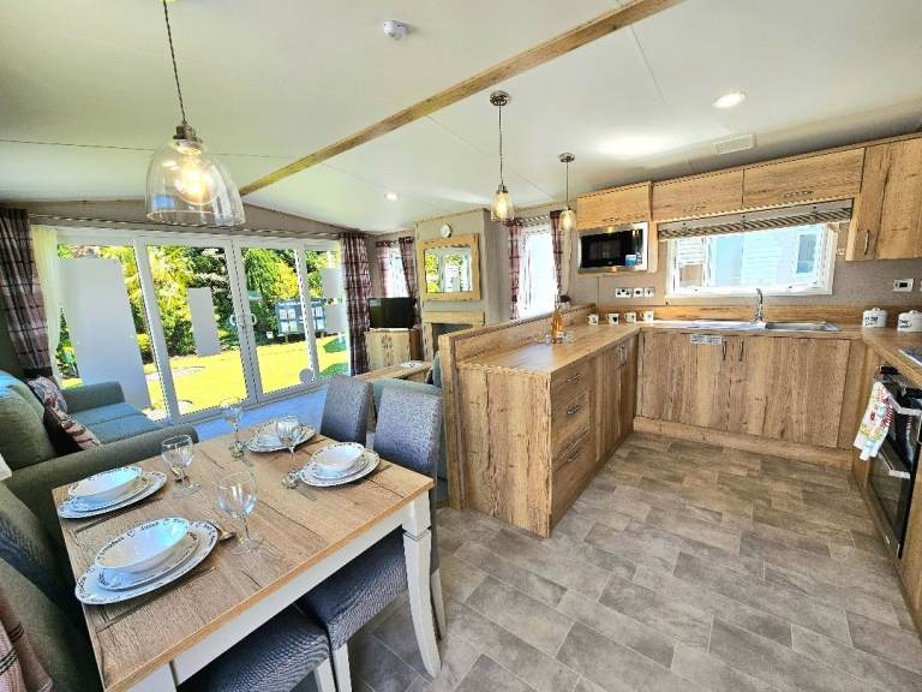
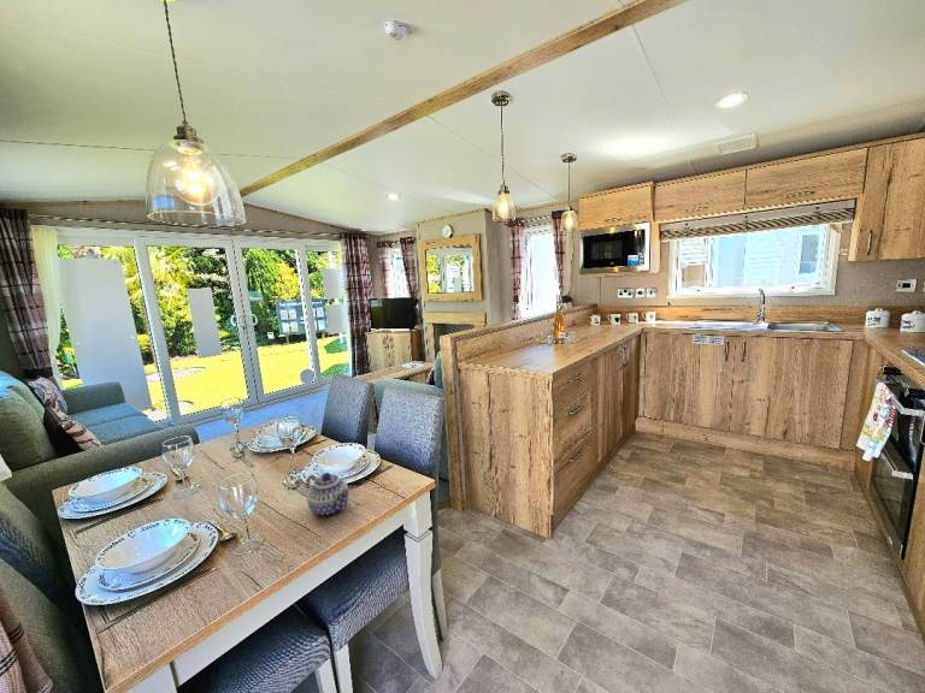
+ teapot (326, 490)
